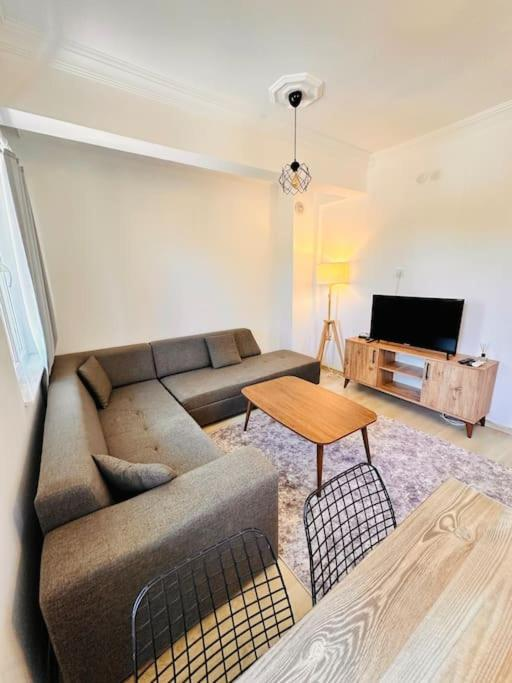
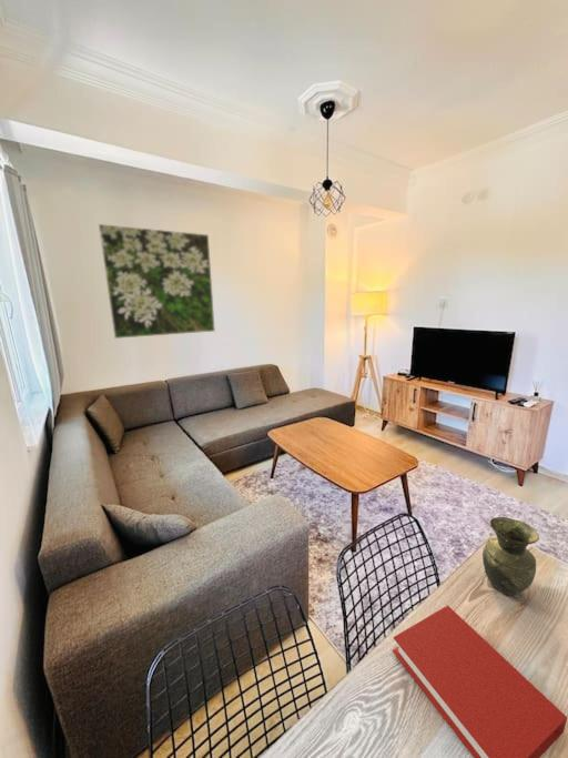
+ book (469, 679)
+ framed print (163, 284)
+ vase (508, 557)
